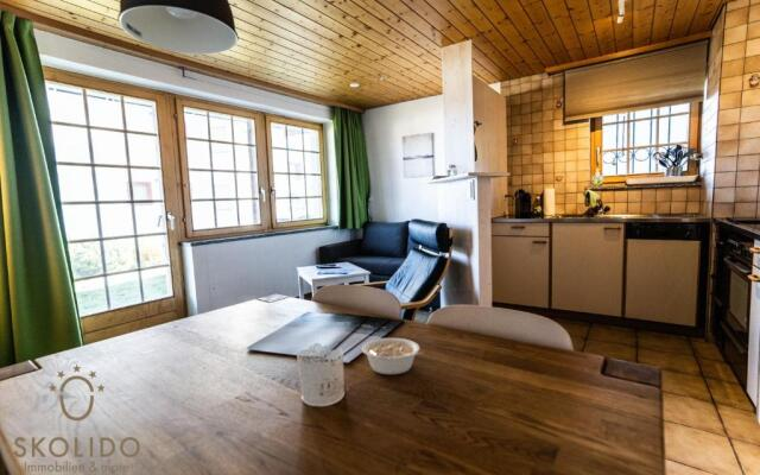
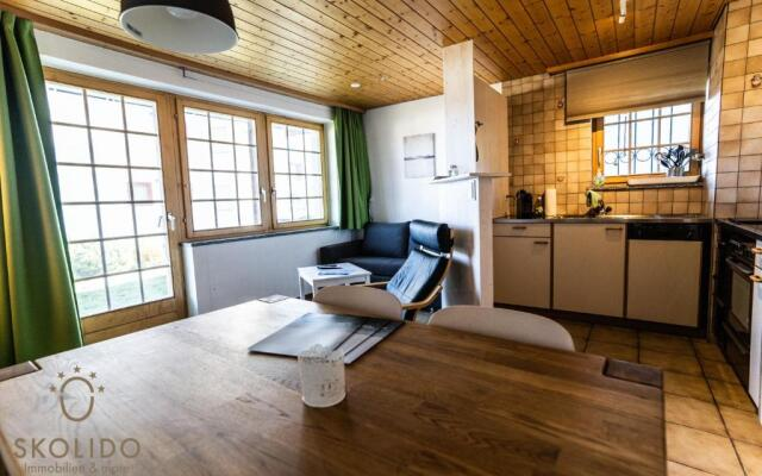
- legume (393, 355)
